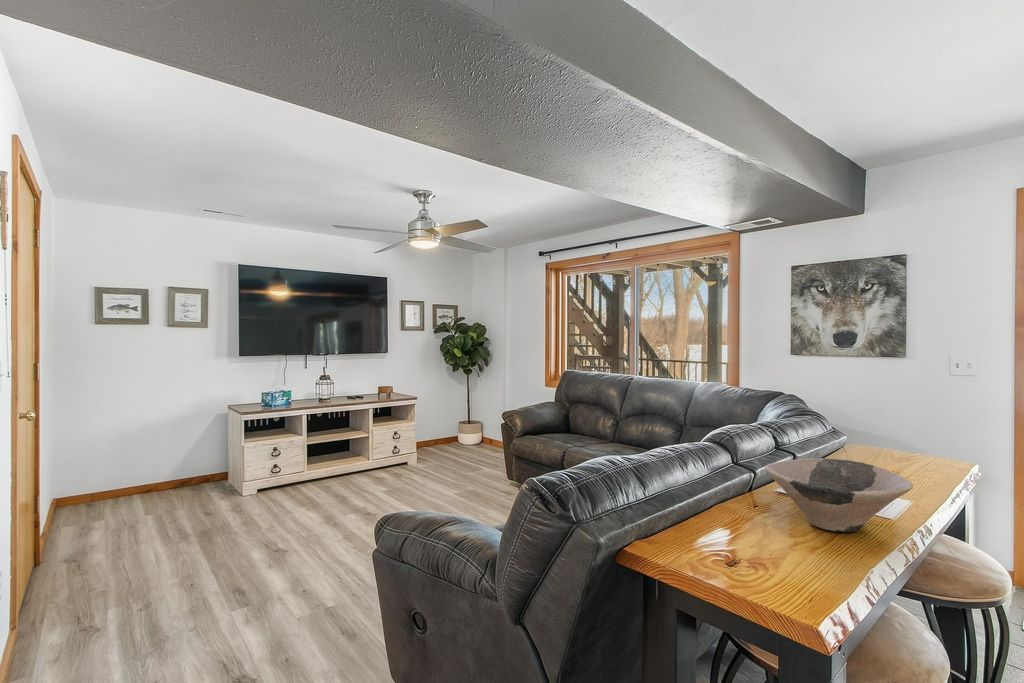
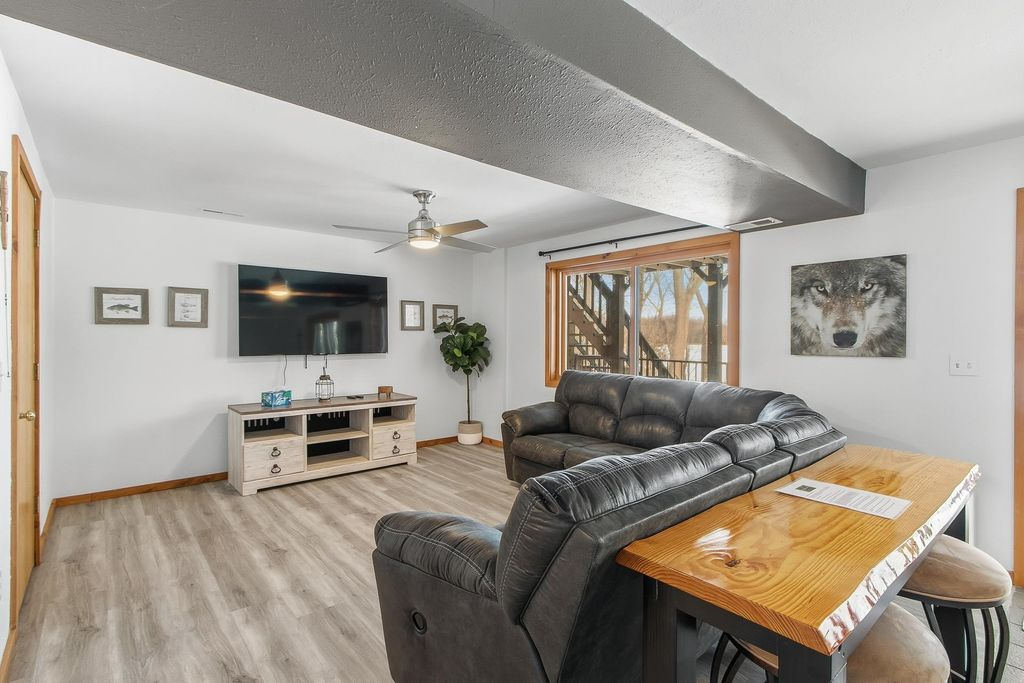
- ceramic bowl (833, 497)
